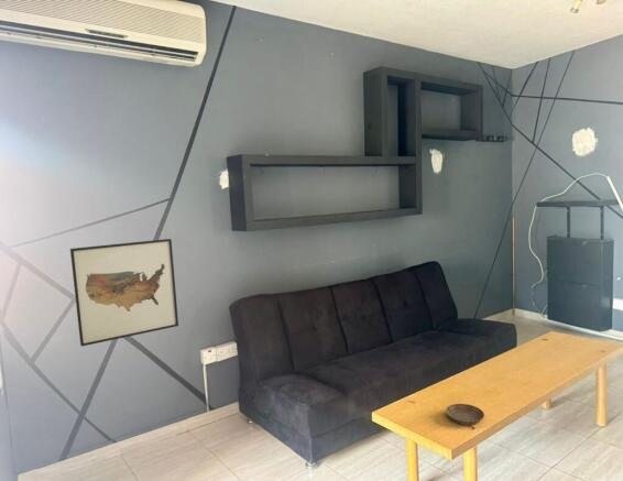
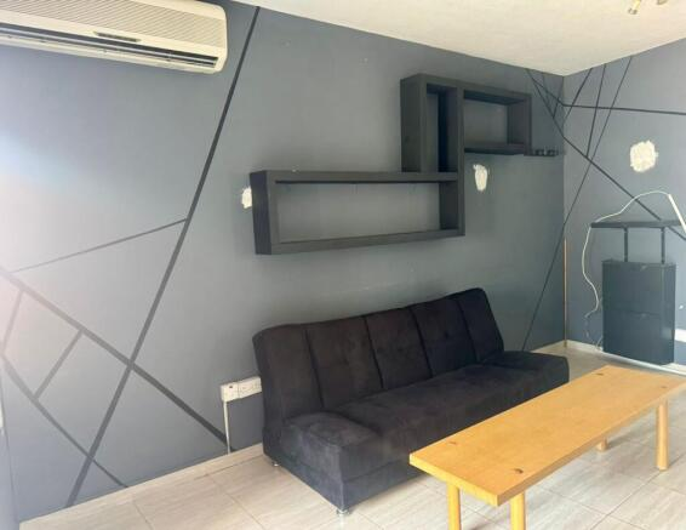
- saucer (464, 415)
- wall art (128, 289)
